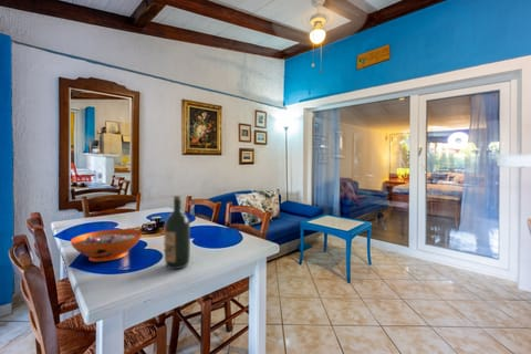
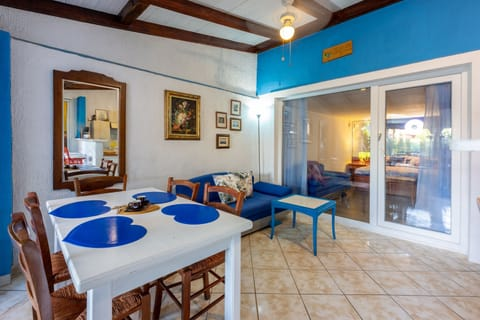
- decorative bowl (108, 244)
- wine bottle (177, 230)
